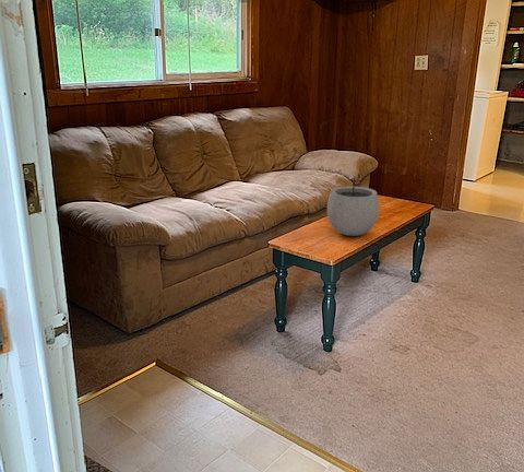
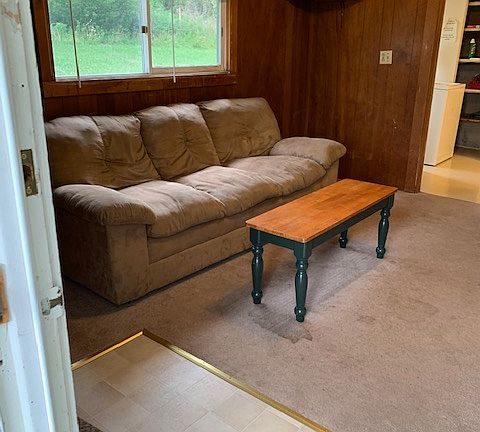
- plant pot (353, 203)
